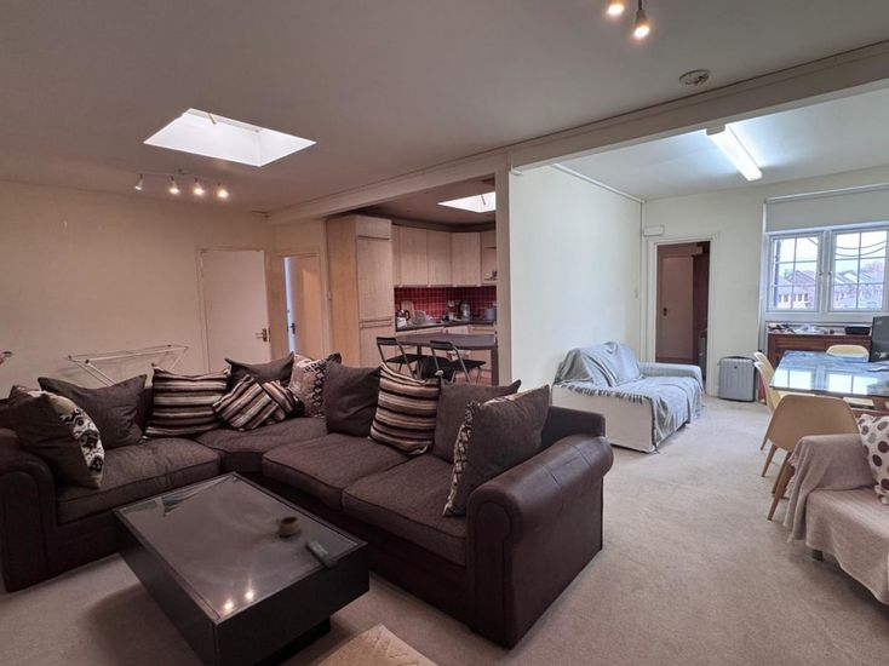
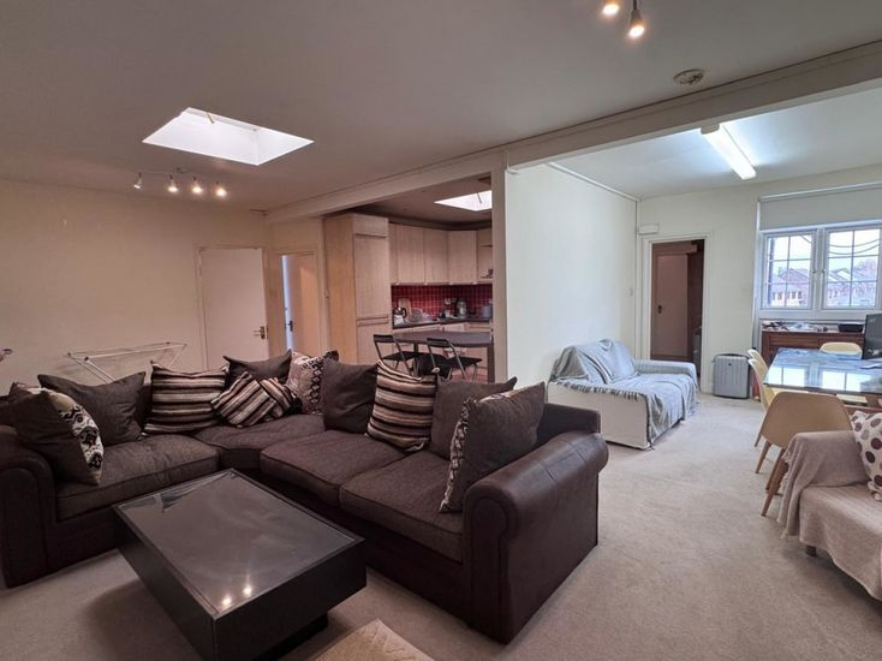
- cup (287, 524)
- remote control (320, 552)
